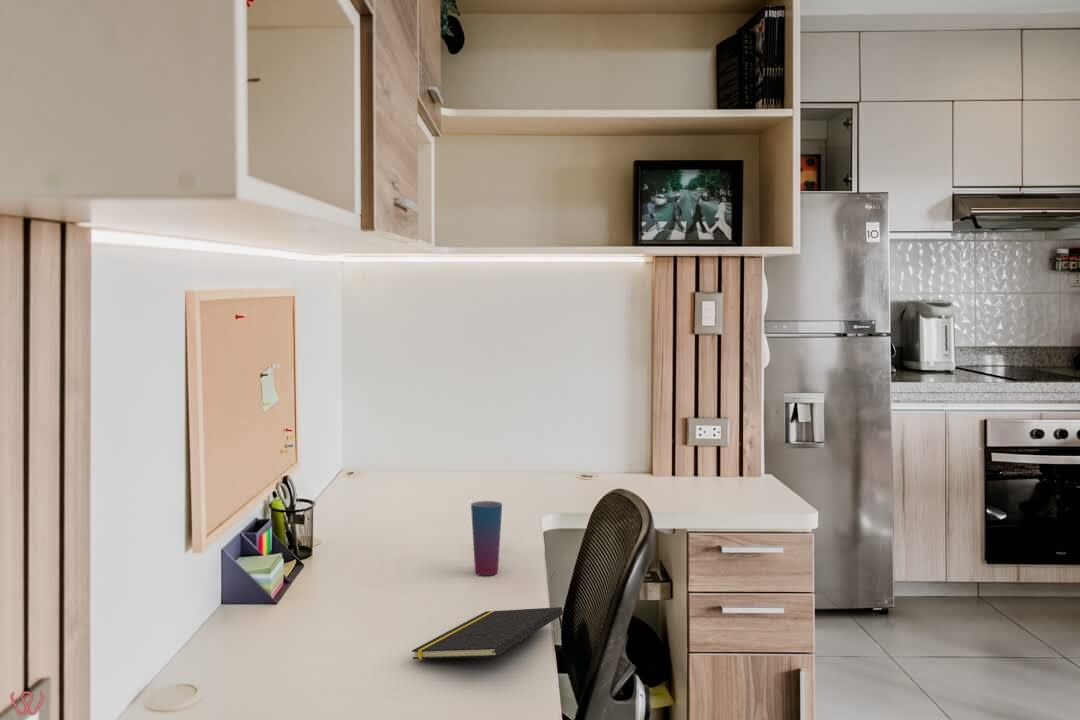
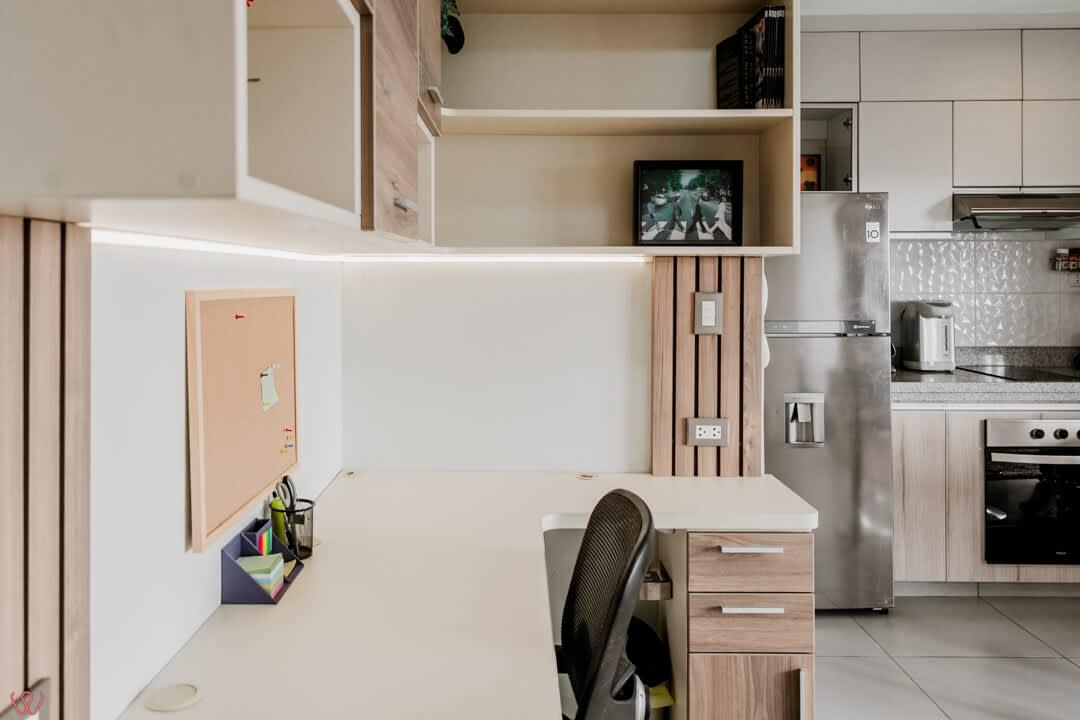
- cup (486, 537)
- notepad (490, 631)
